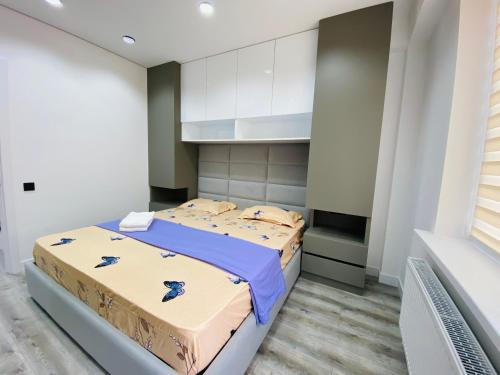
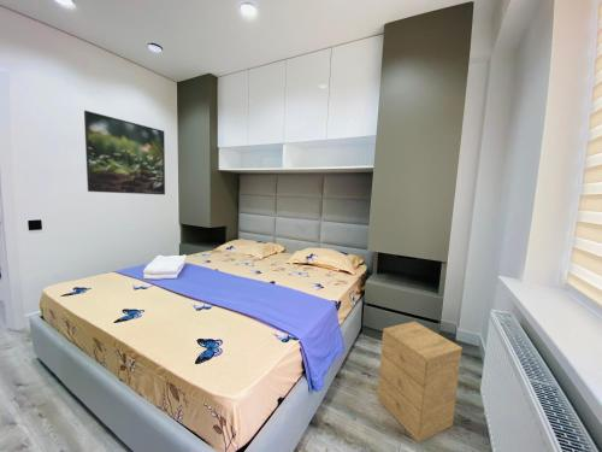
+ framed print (129, 158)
+ nightstand (414, 375)
